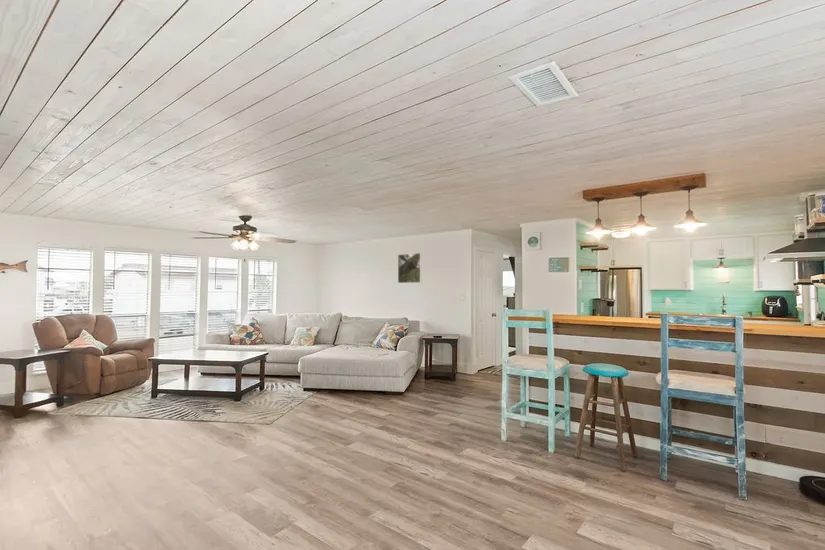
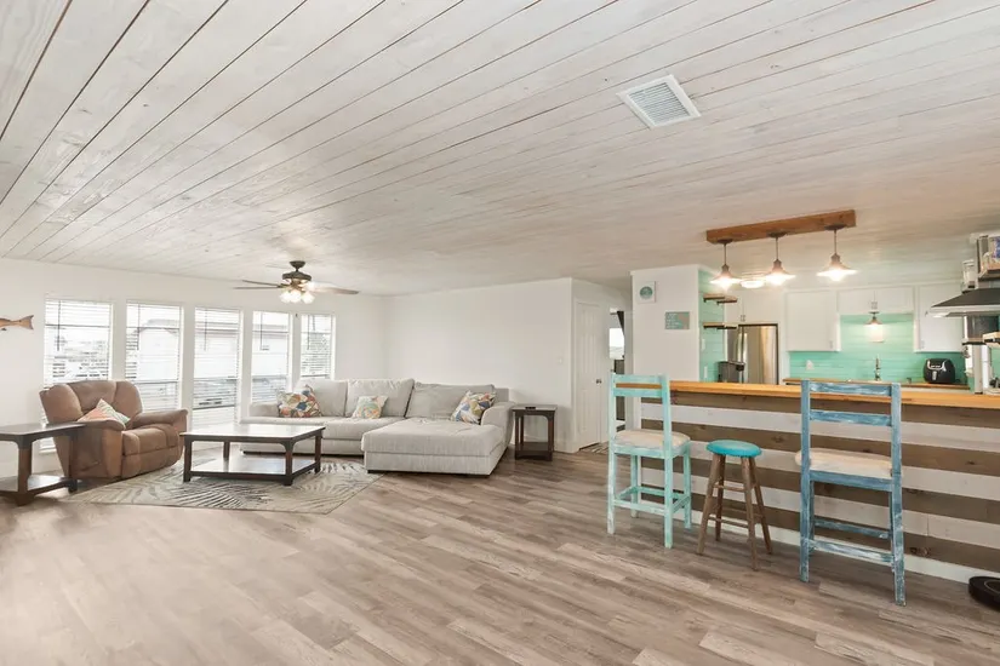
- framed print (409, 268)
